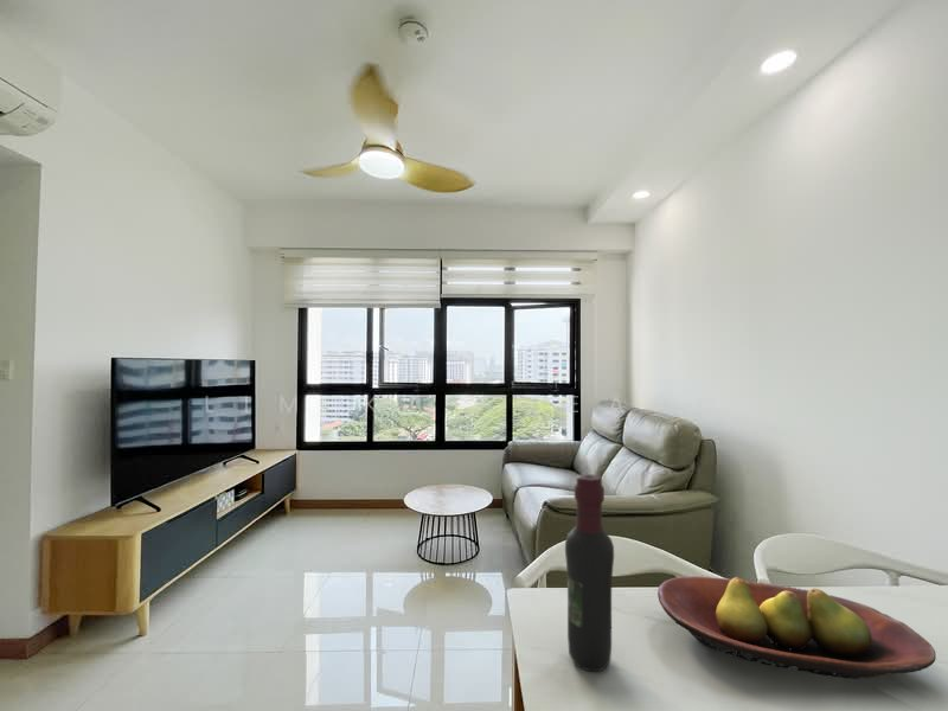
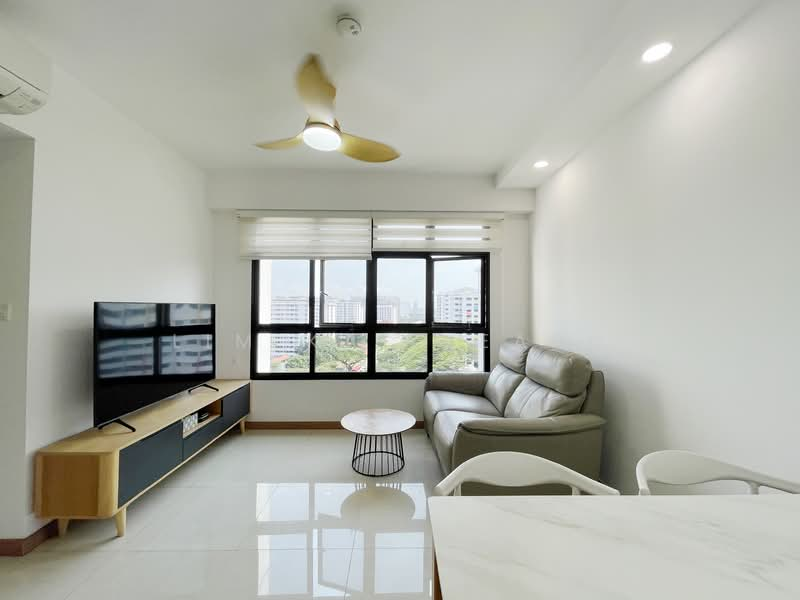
- wine bottle (589, 568)
- fruit bowl (779, 616)
